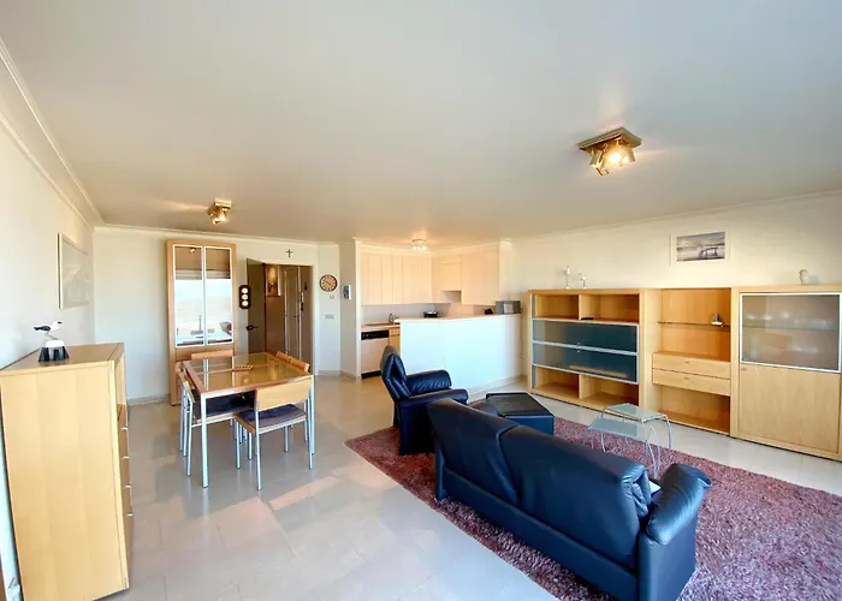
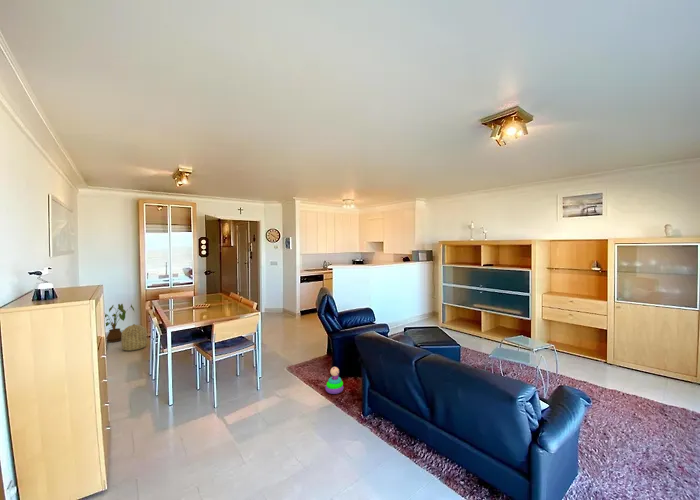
+ stacking toy (334, 378)
+ house plant (116, 323)
+ basket (134, 336)
